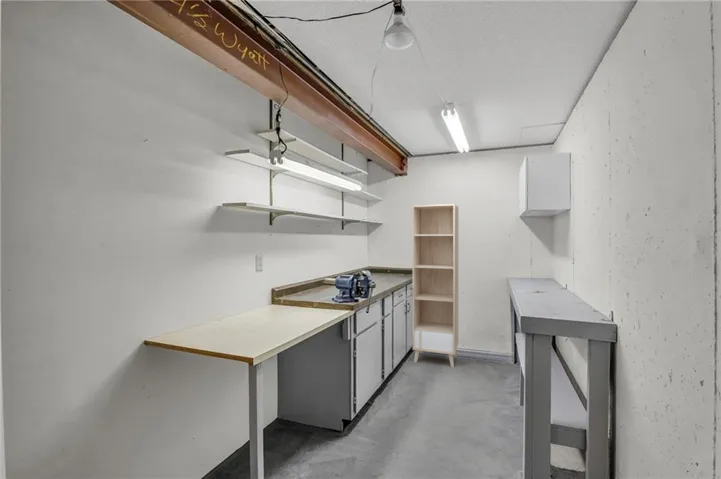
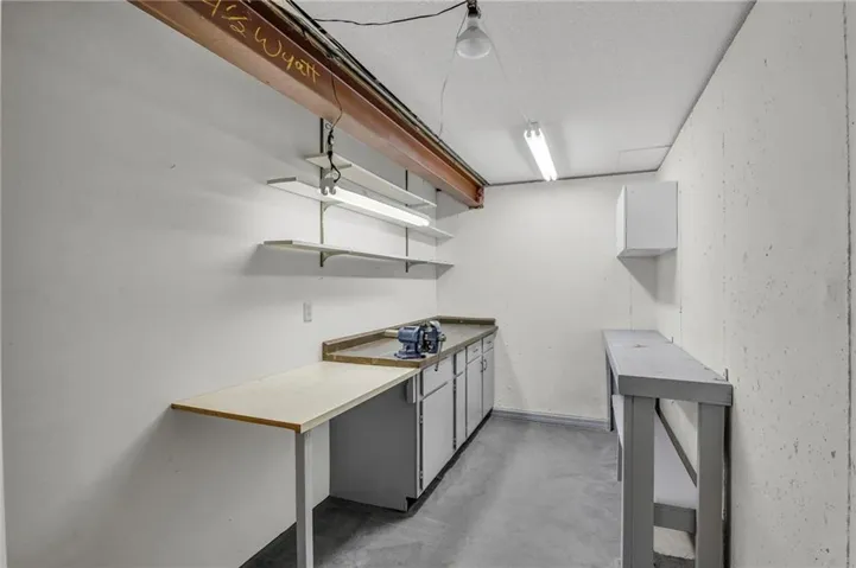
- shelf (436, 282)
